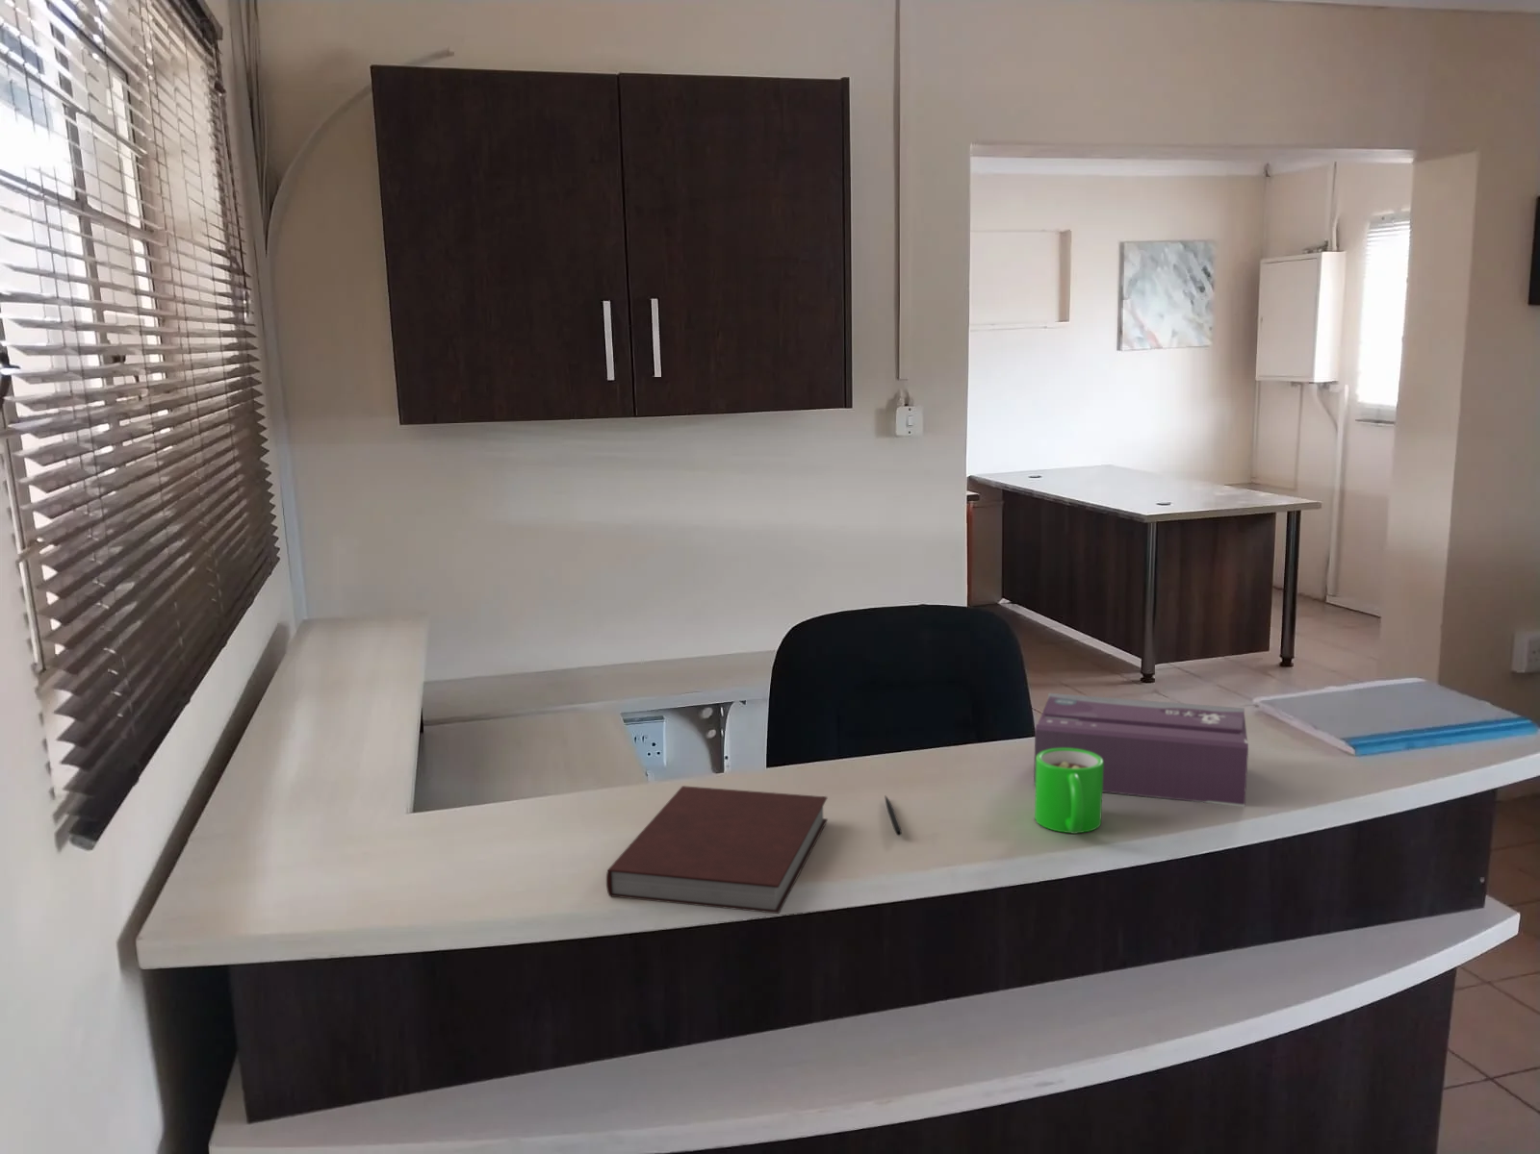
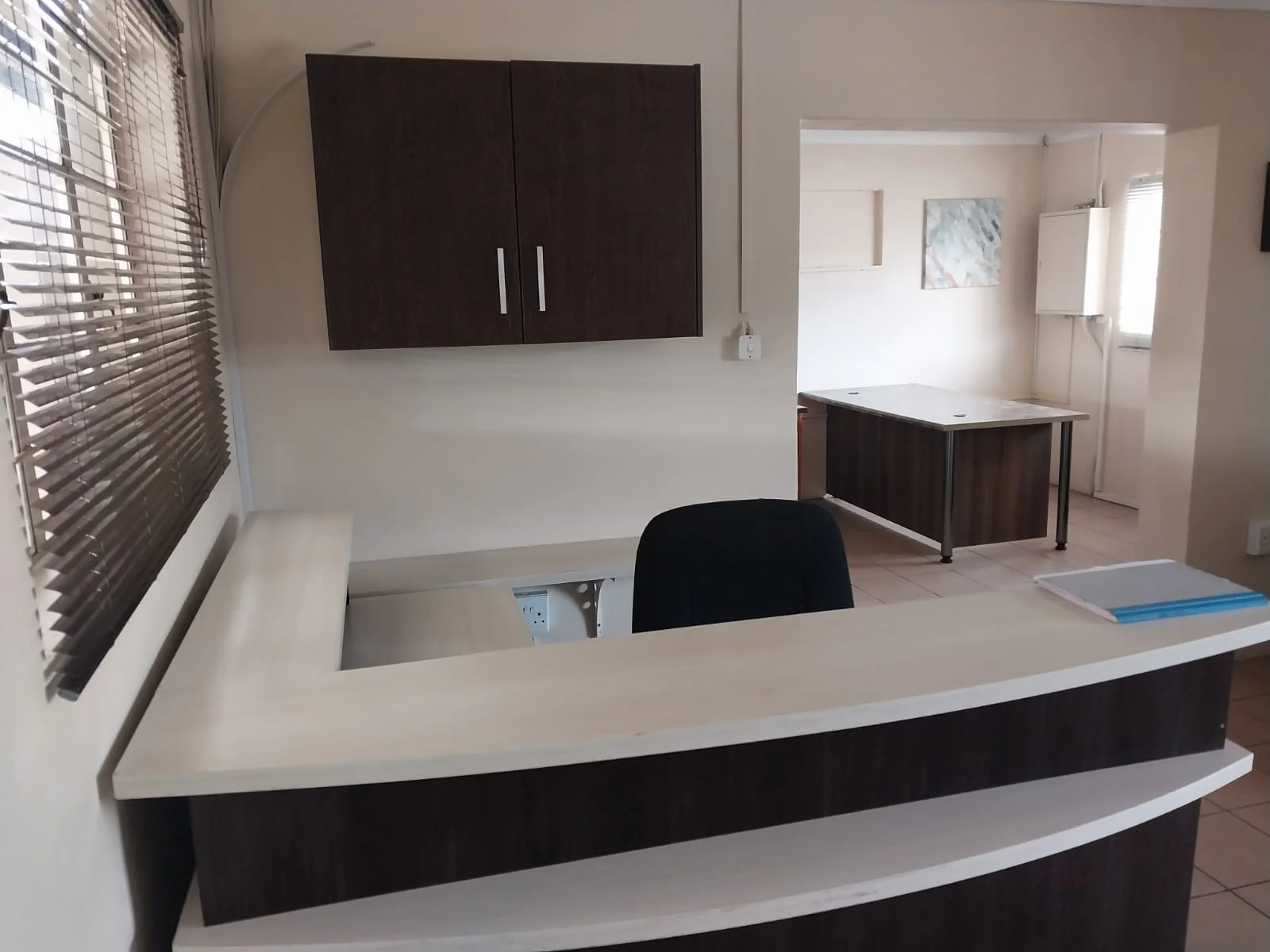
- mug (1071, 795)
- notebook (725, 842)
- pen (892, 812)
- tissue box (1140, 745)
